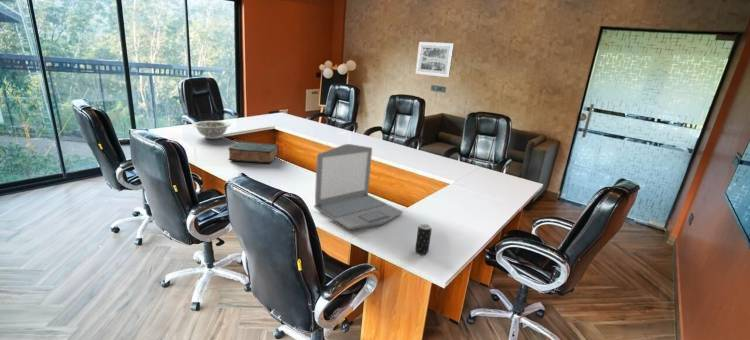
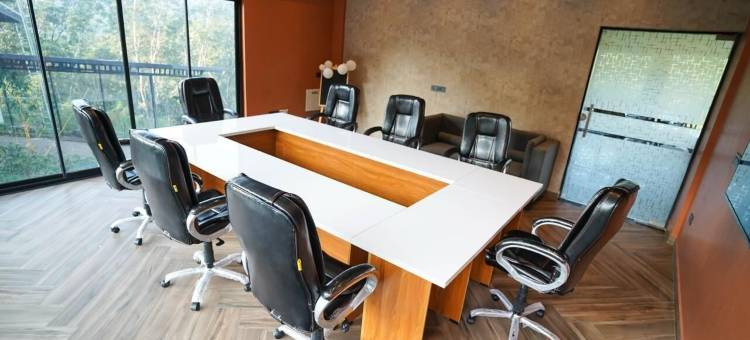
- laptop (363, 183)
- wall art (434, 59)
- decorative bowl (212, 130)
- book (254, 151)
- beverage can (423, 239)
